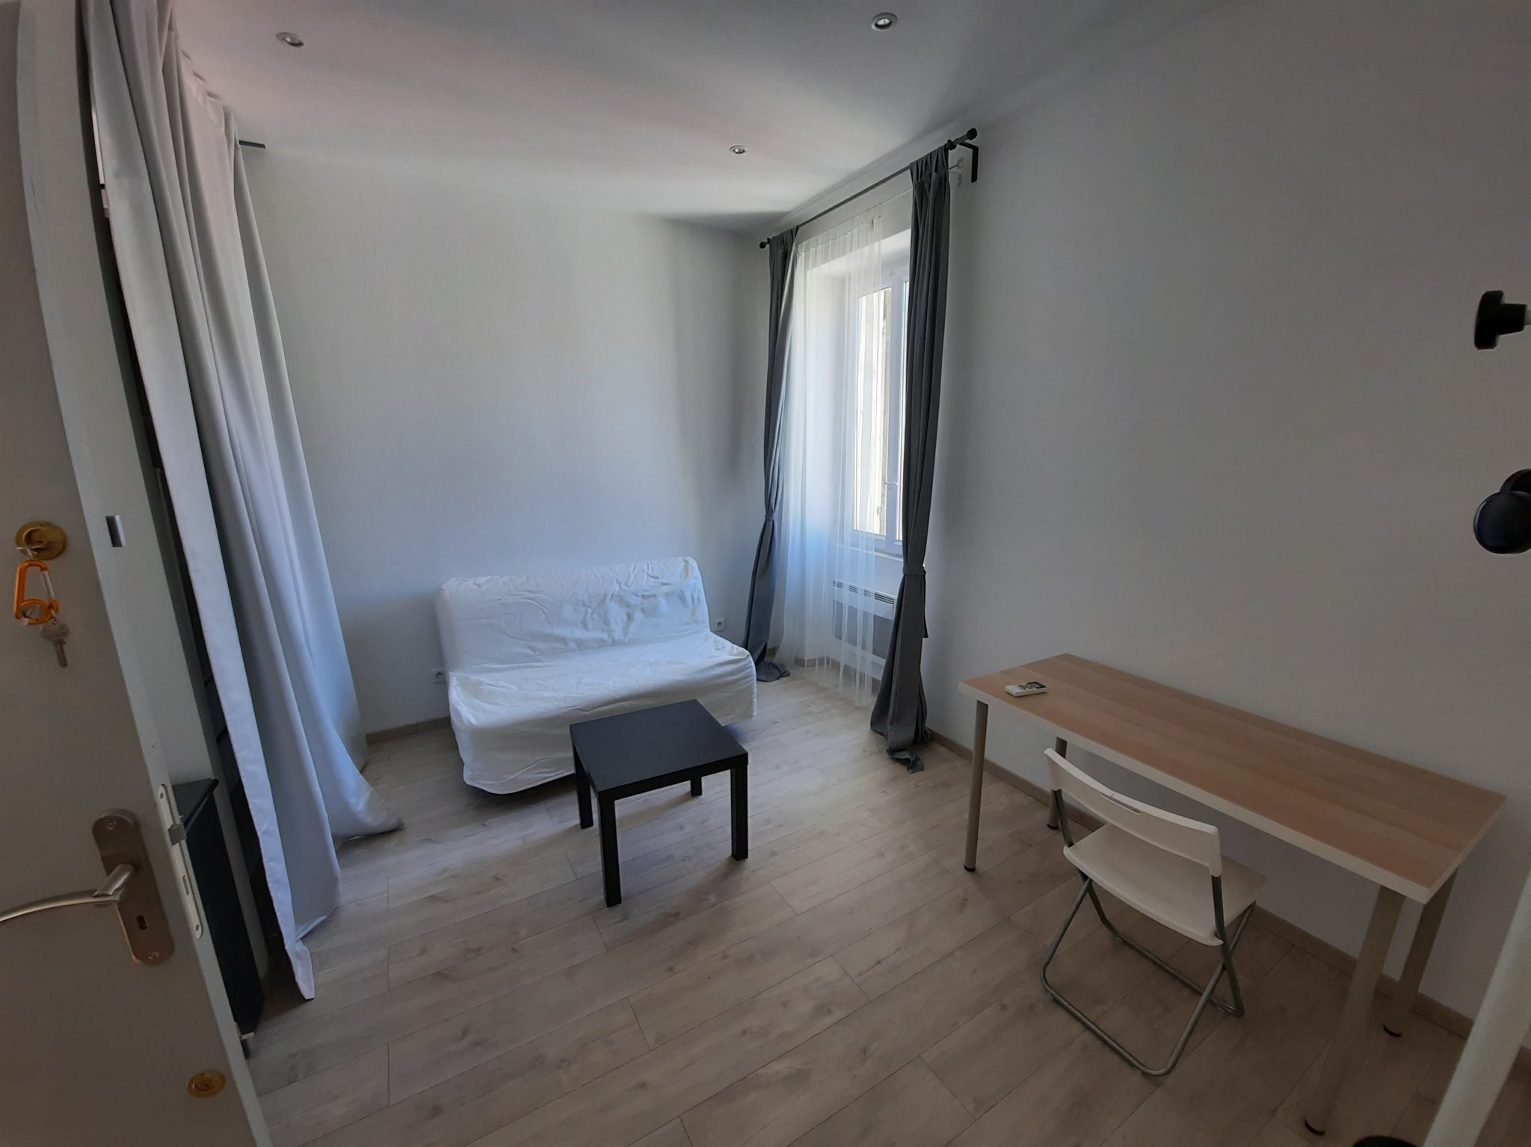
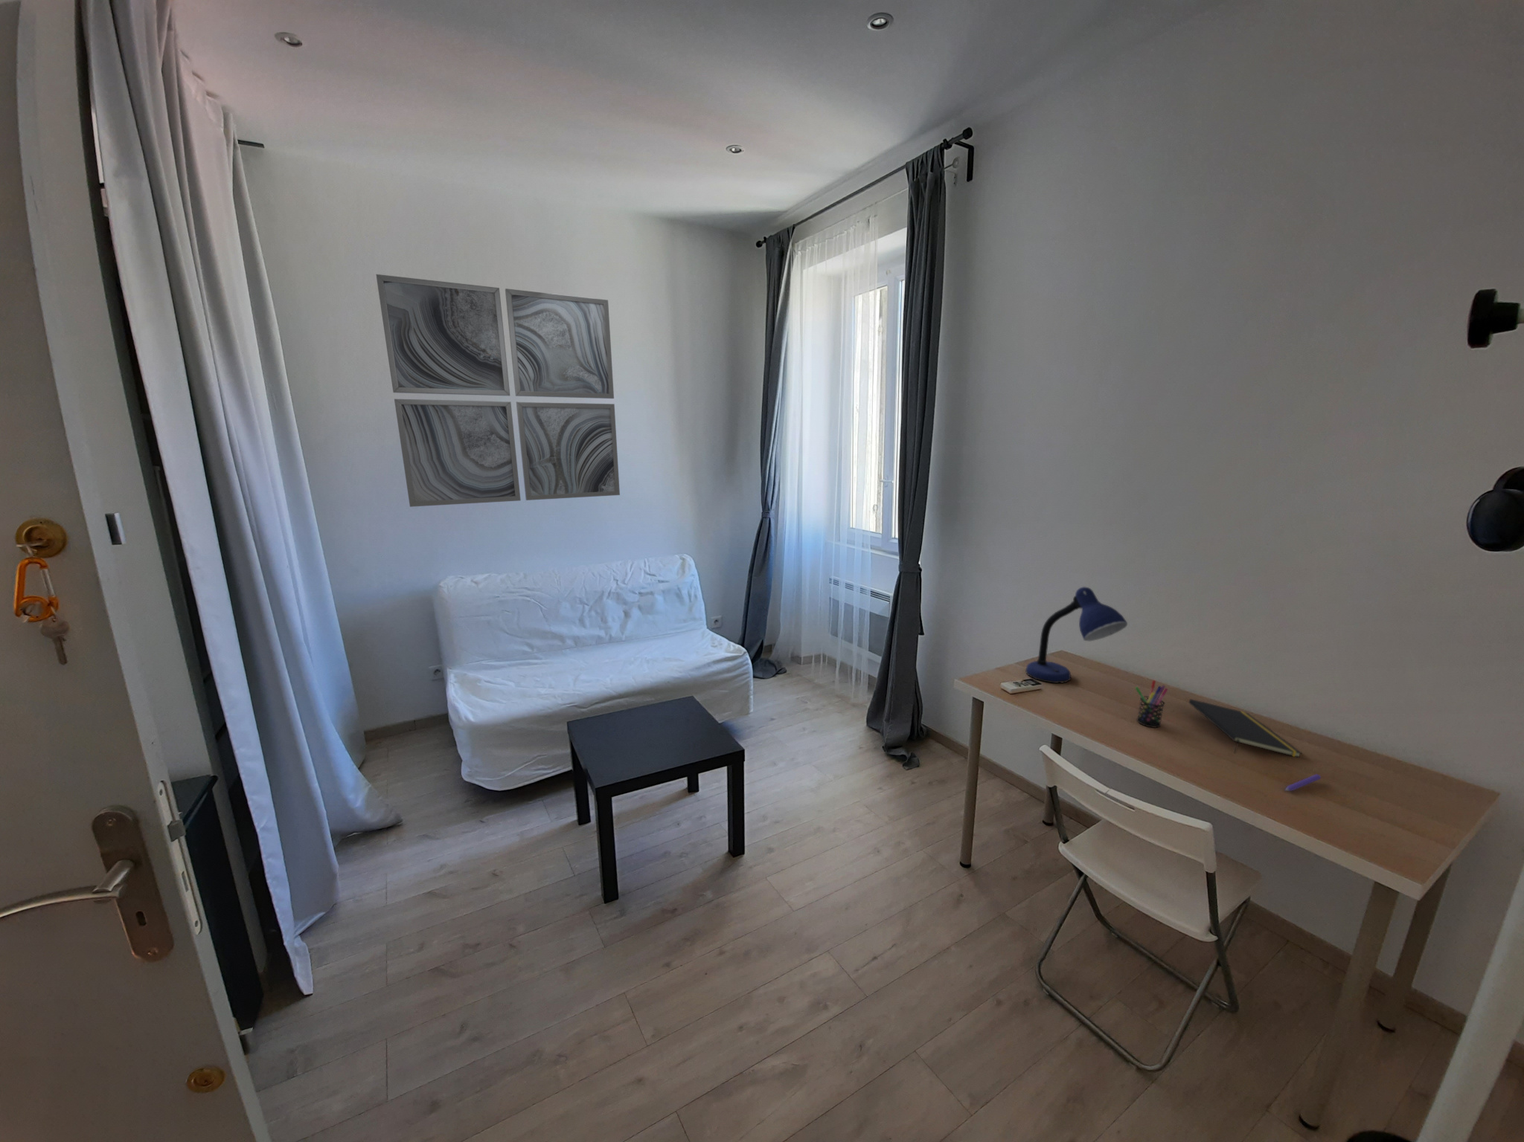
+ notepad (1241, 726)
+ pen holder (1148, 703)
+ pen (1302, 783)
+ desk lamp (1080, 632)
+ wall art (516, 396)
